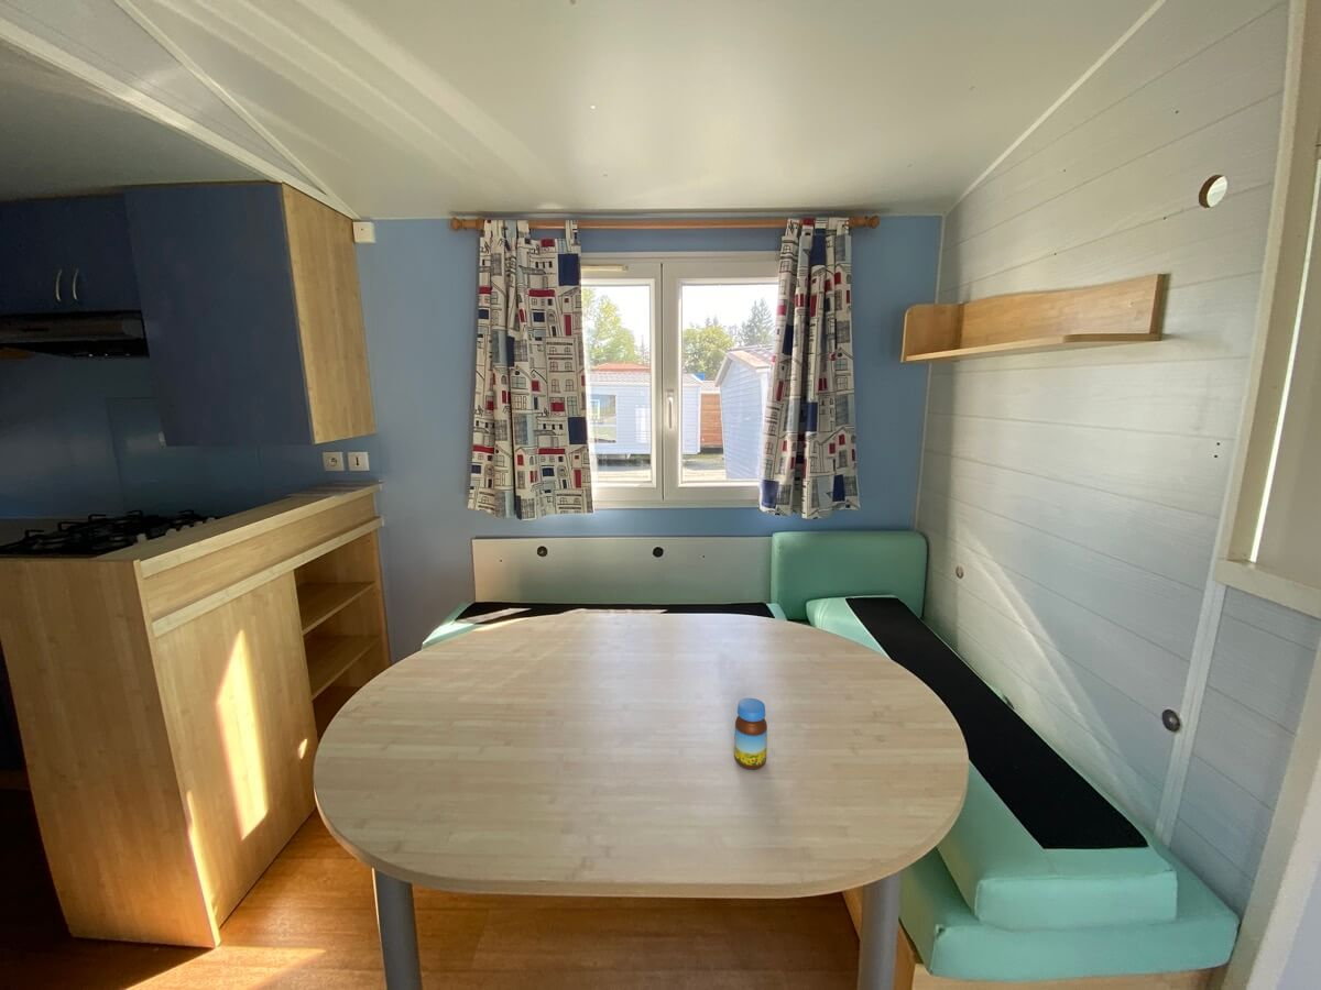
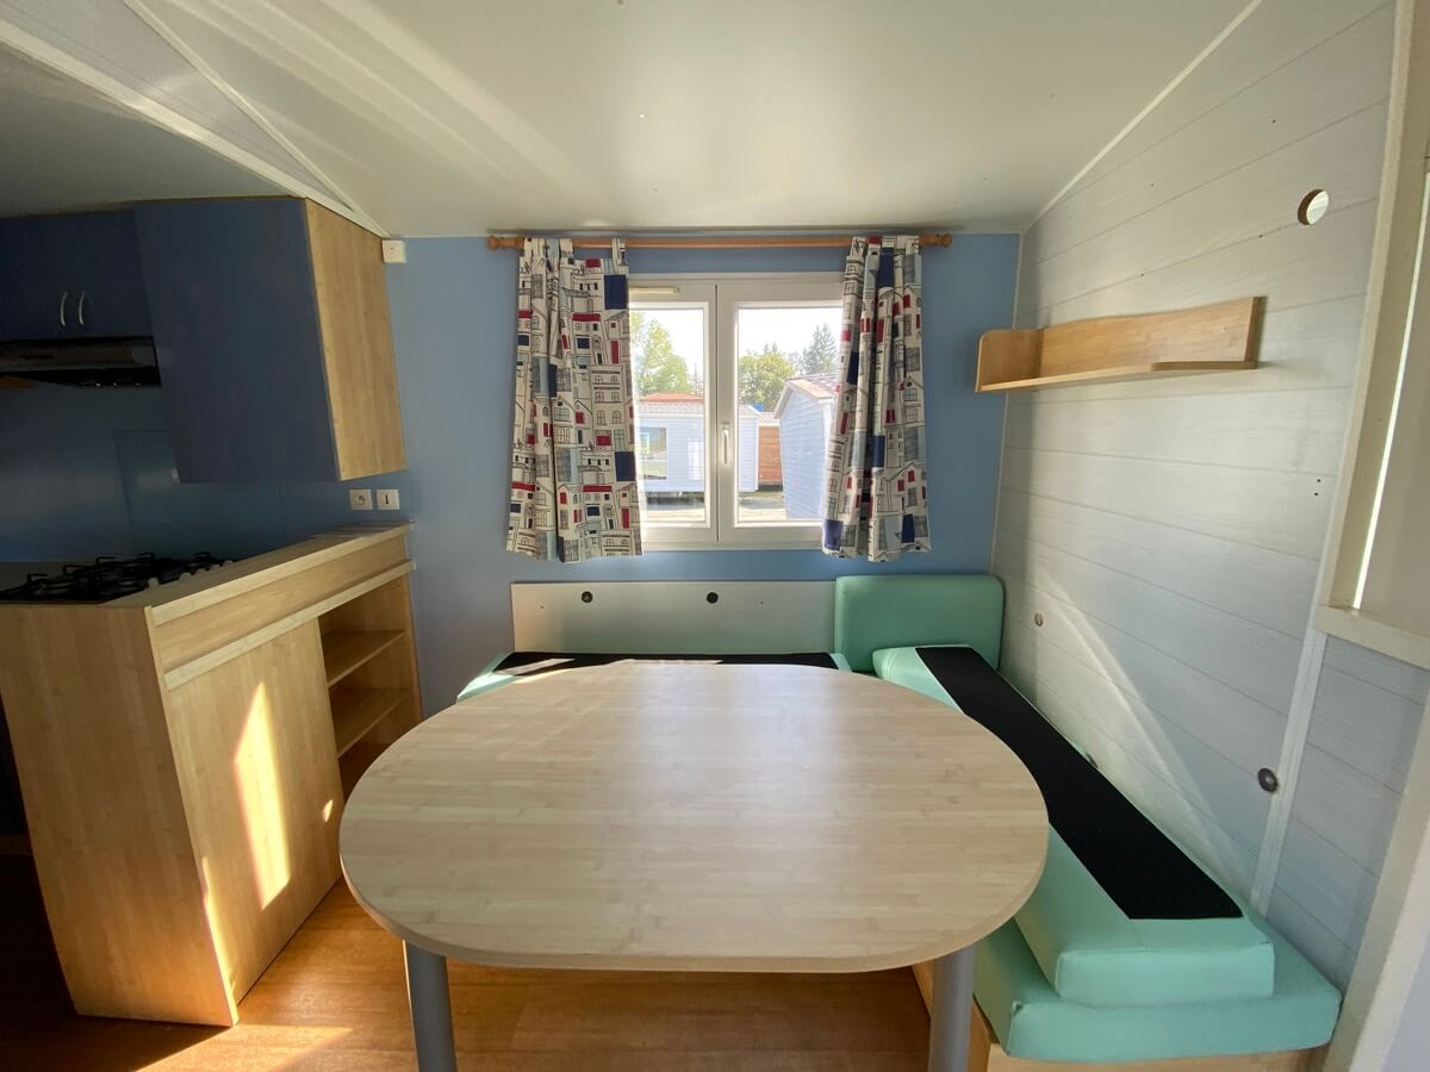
- jar (751, 732)
